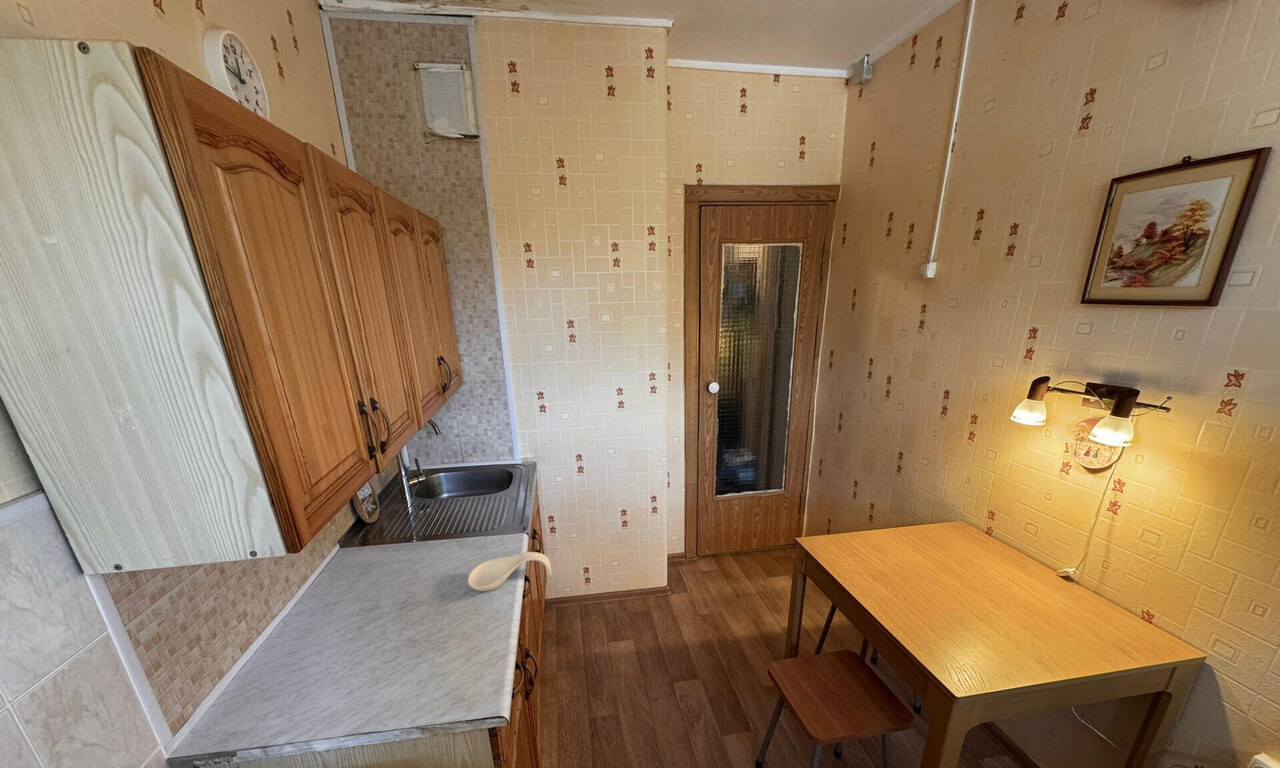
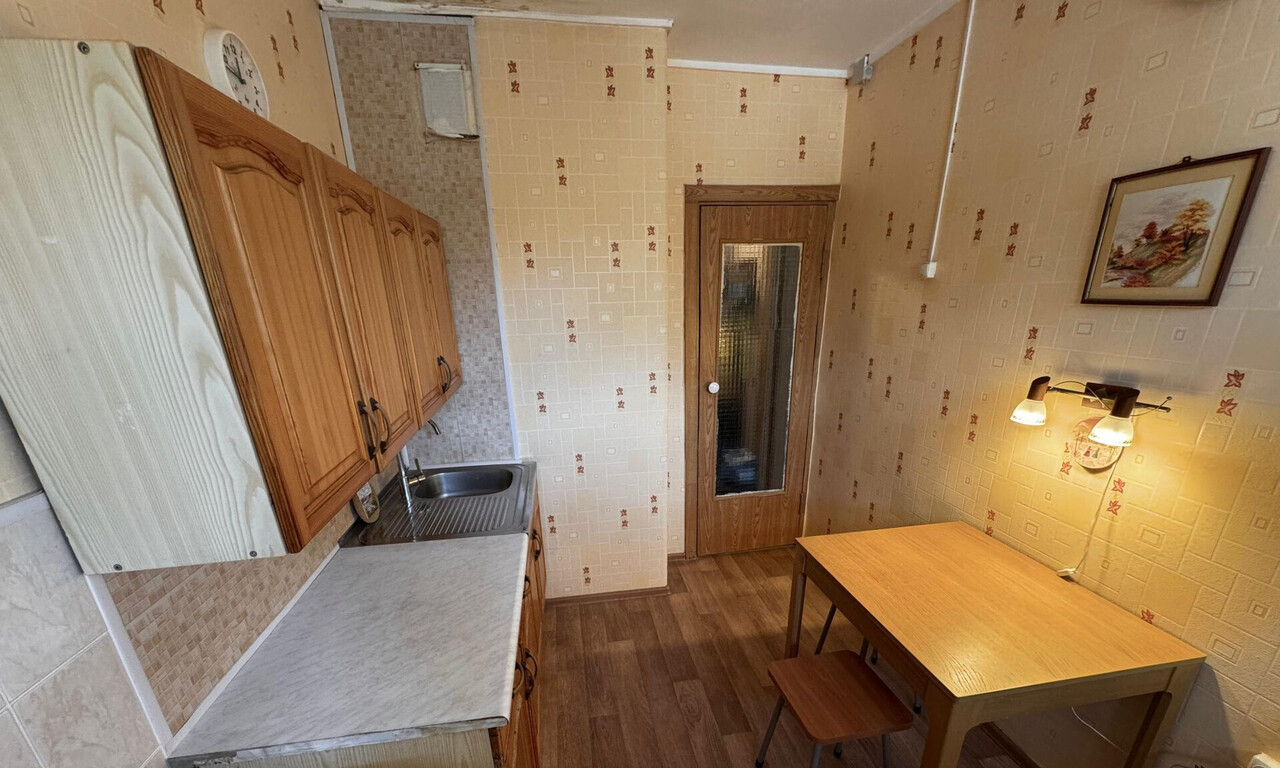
- spoon rest (510, 568)
